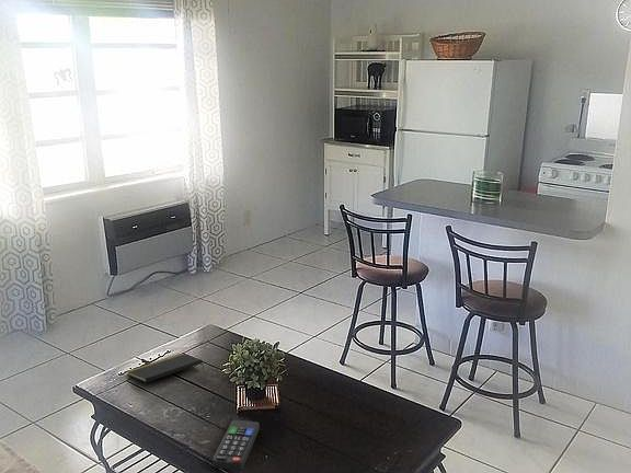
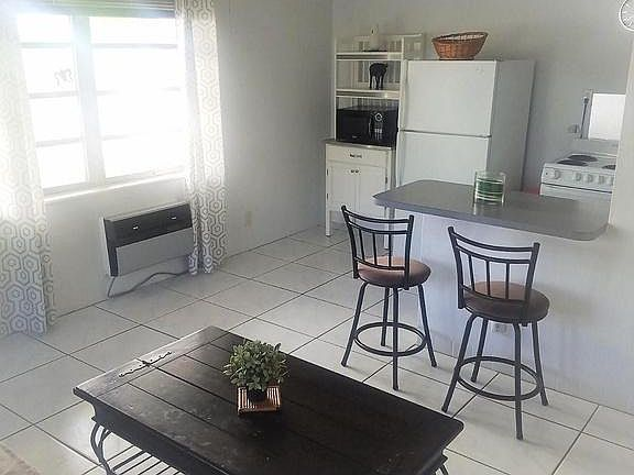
- remote control (237, 442)
- notepad (164, 367)
